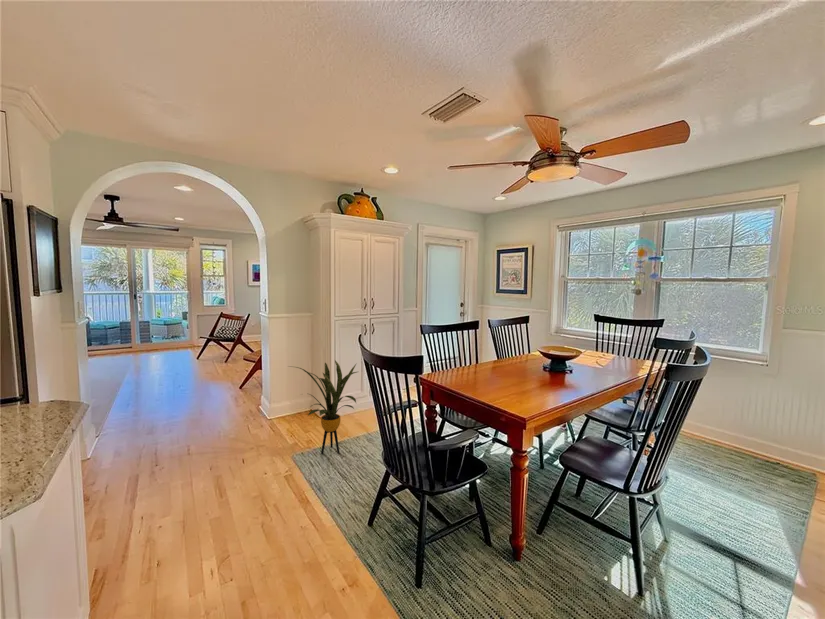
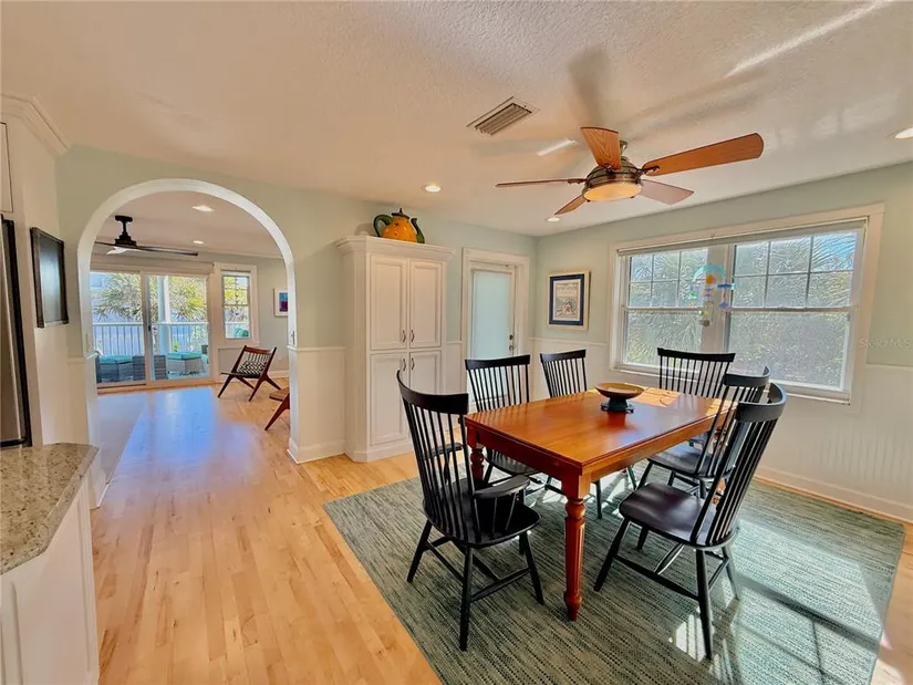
- house plant (326, 406)
